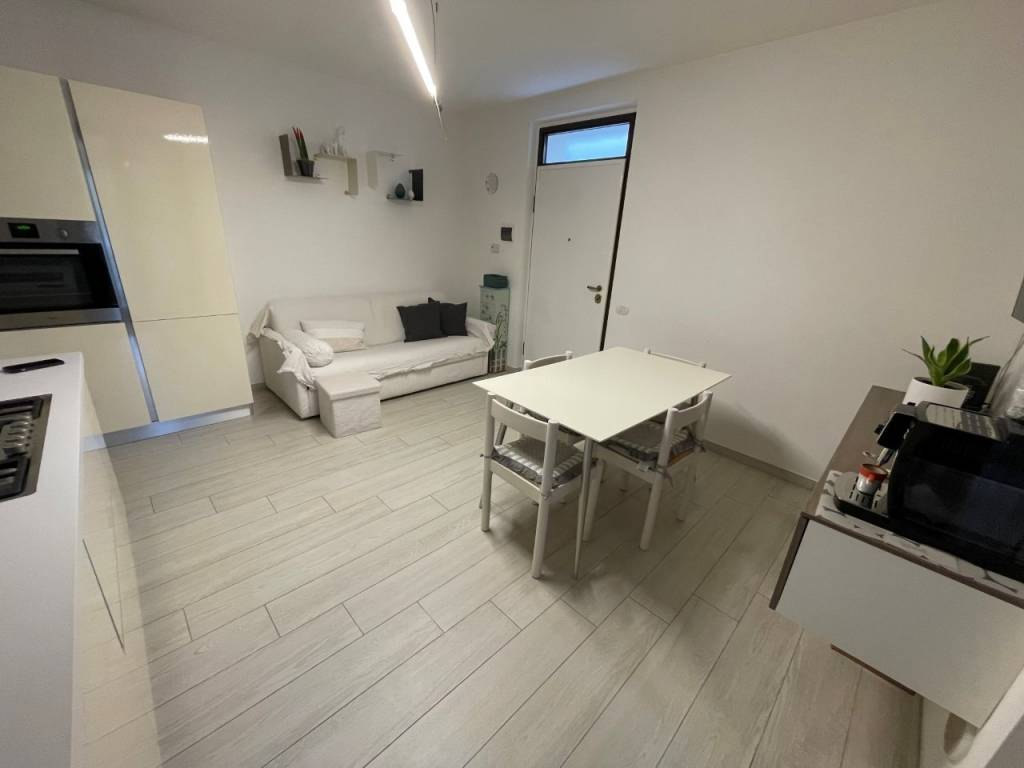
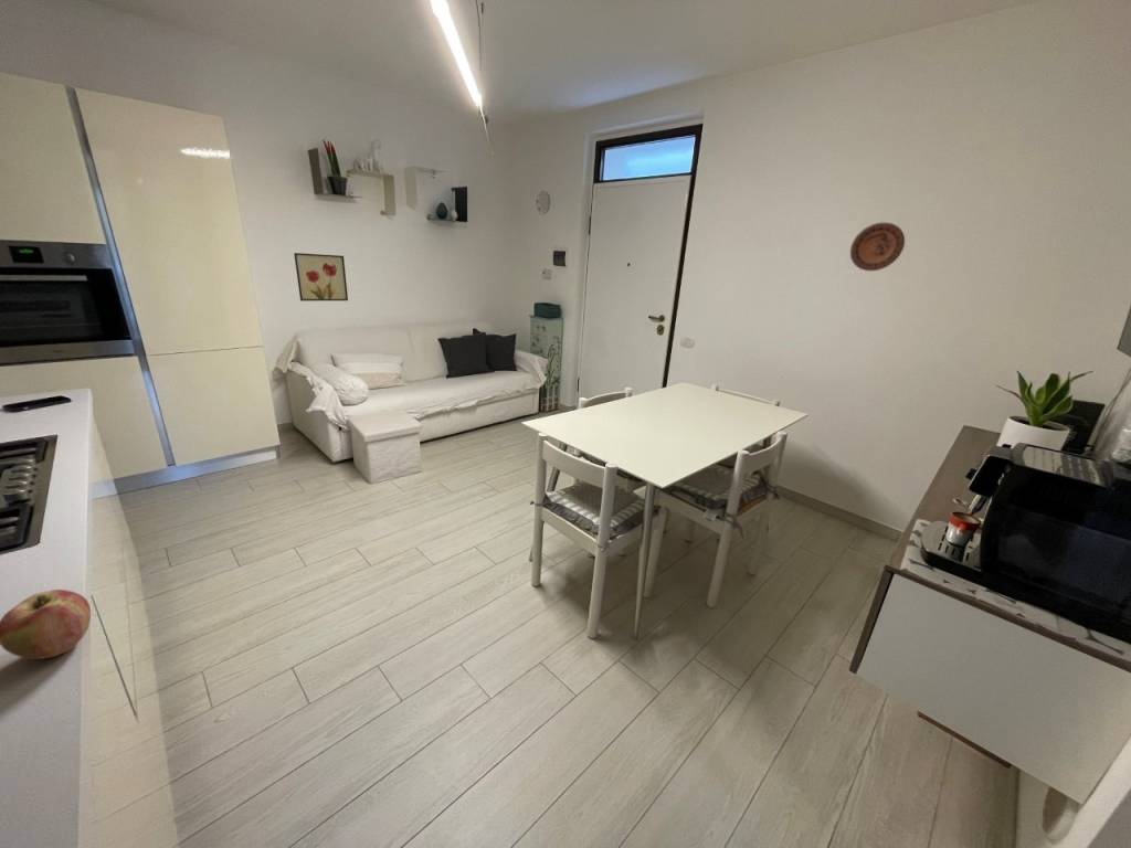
+ decorative plate (876, 246)
+ apple (46, 623)
+ wall art (321, 277)
